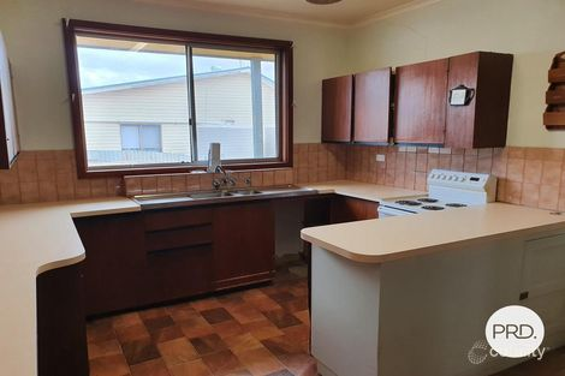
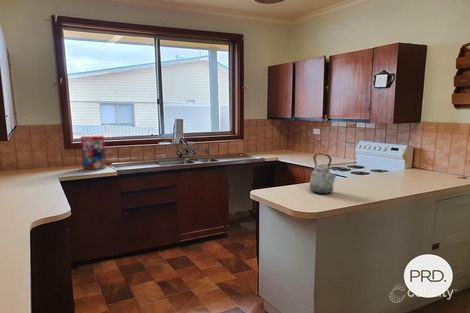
+ kettle (325, 173)
+ cereal box (93, 152)
